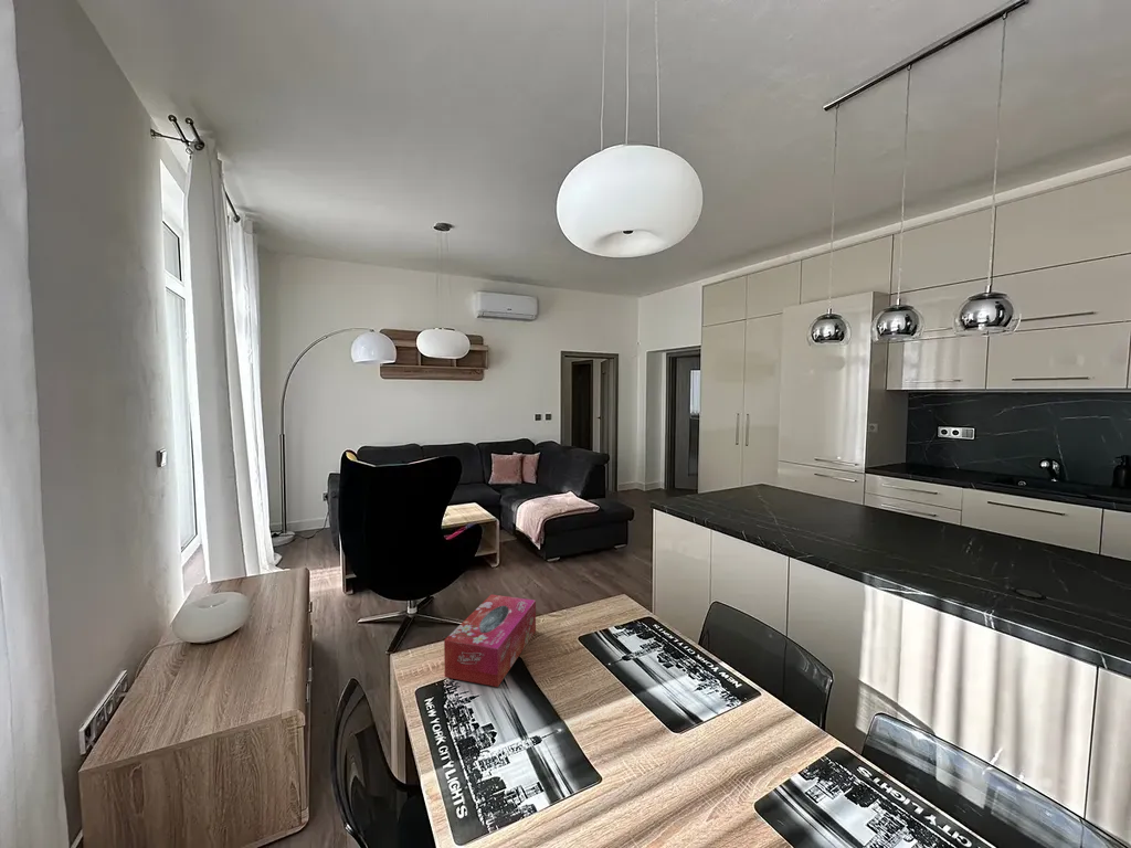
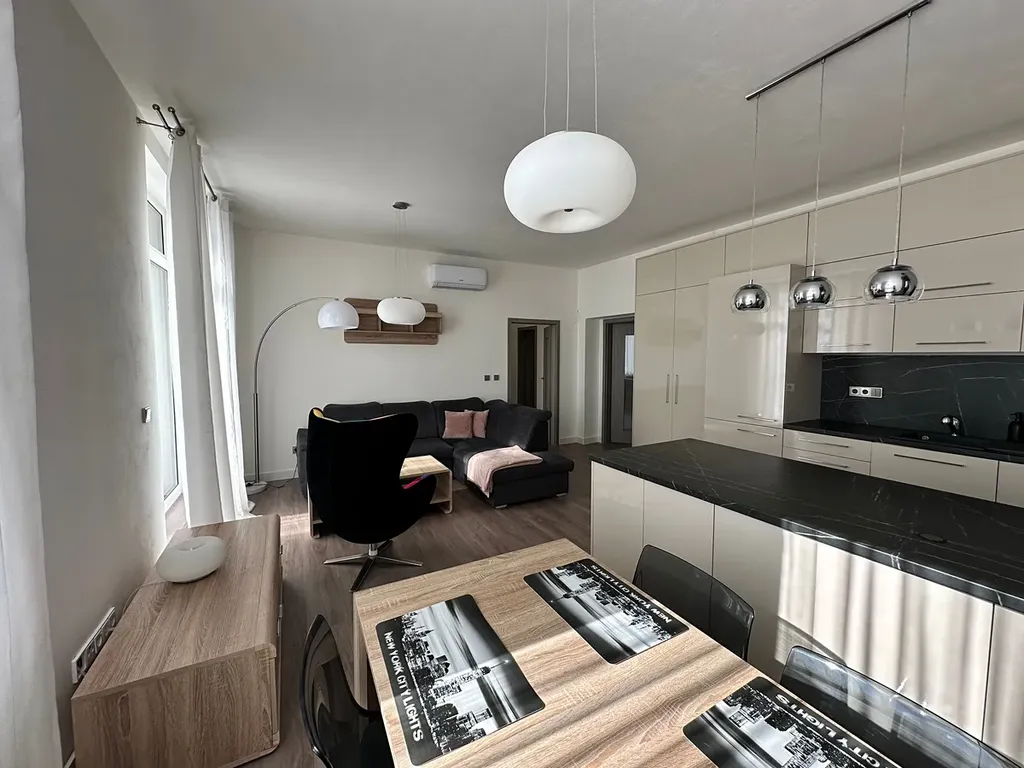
- tissue box (494, 635)
